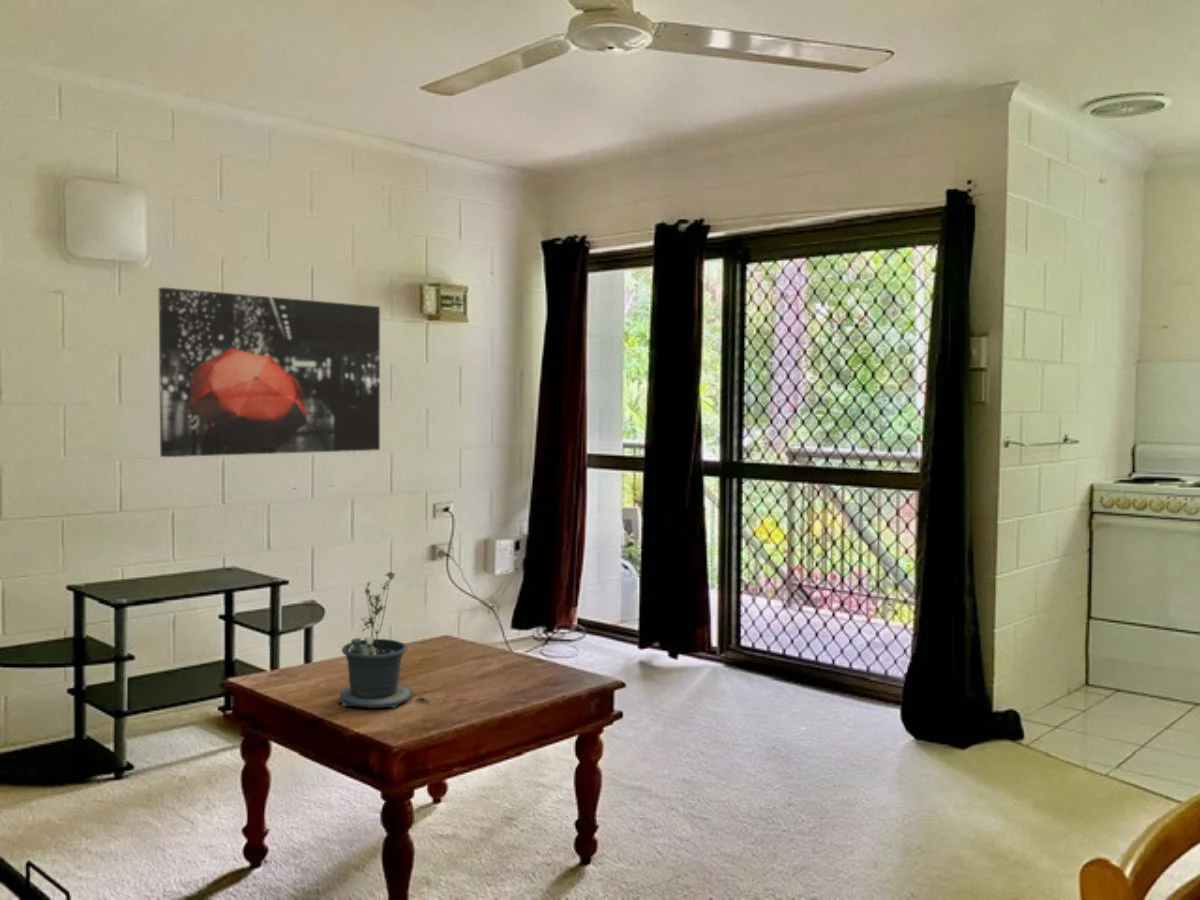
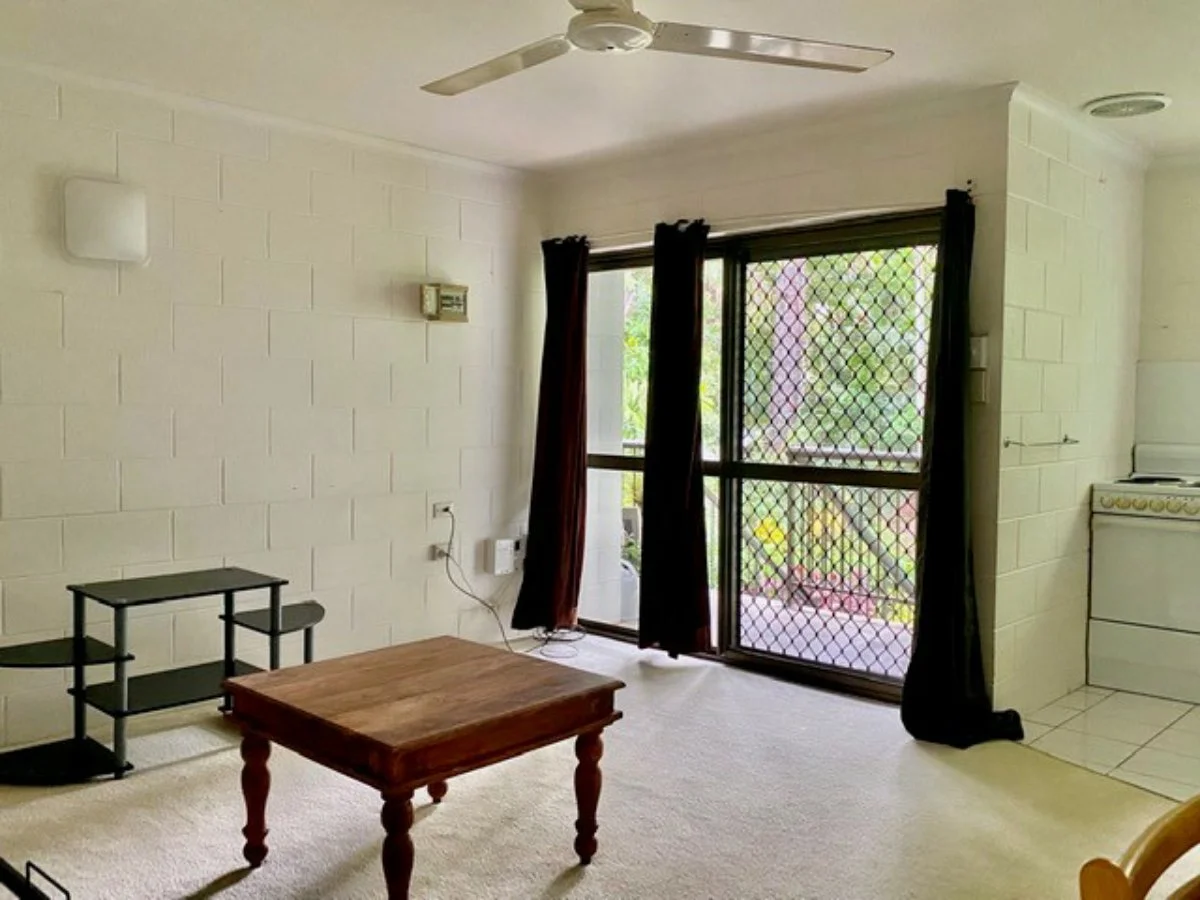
- potted plant (376, 636)
- wall art (278, 375)
